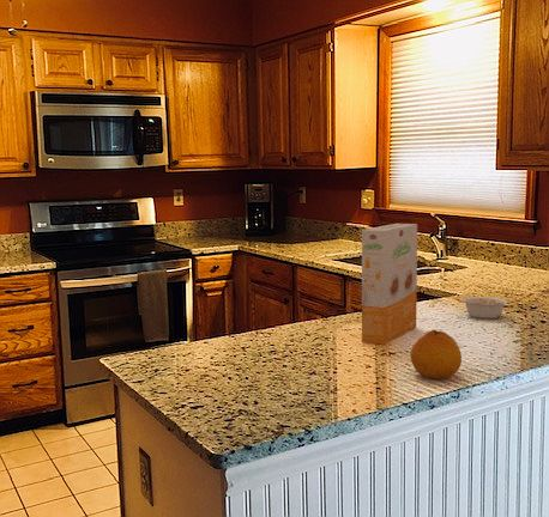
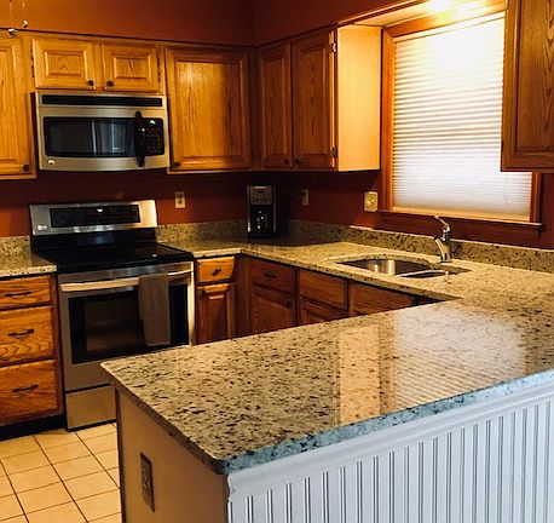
- legume (485, 306)
- fruit (435, 353)
- cereal box (390, 280)
